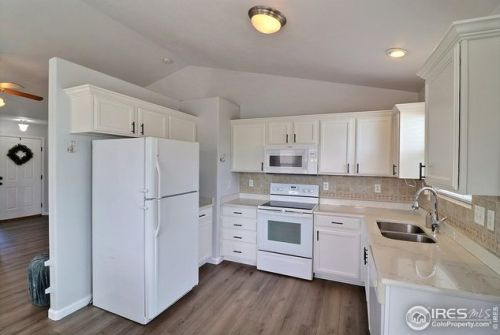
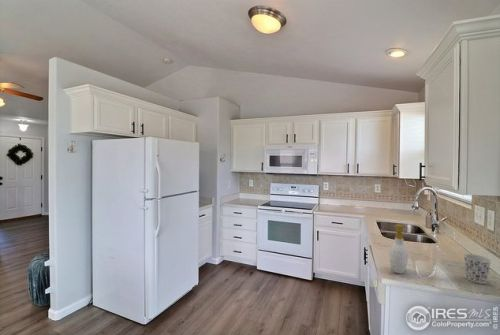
+ cup (476, 269)
+ soap bottle (399, 248)
